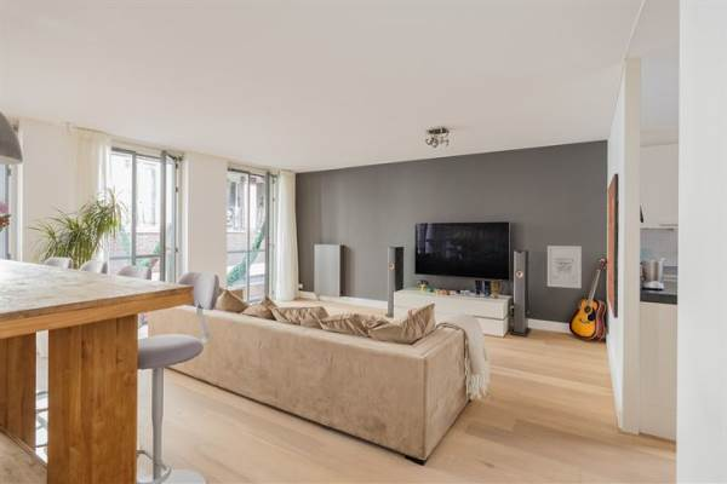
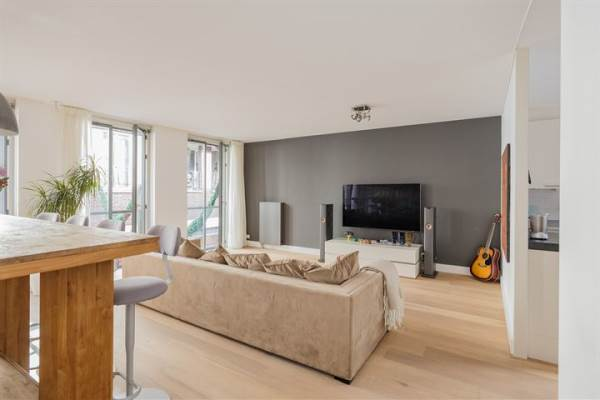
- wall art (563, 266)
